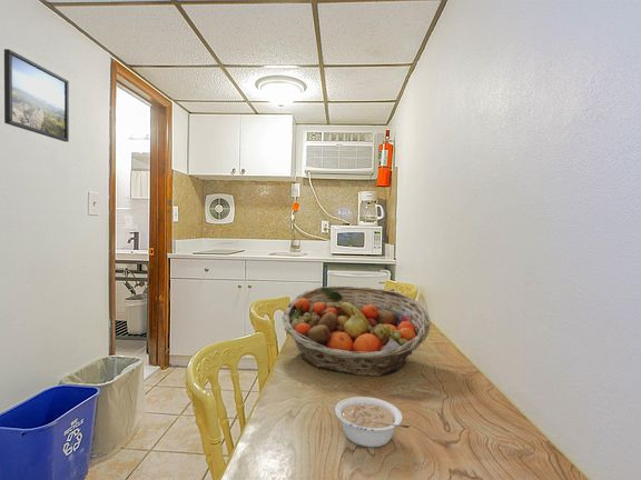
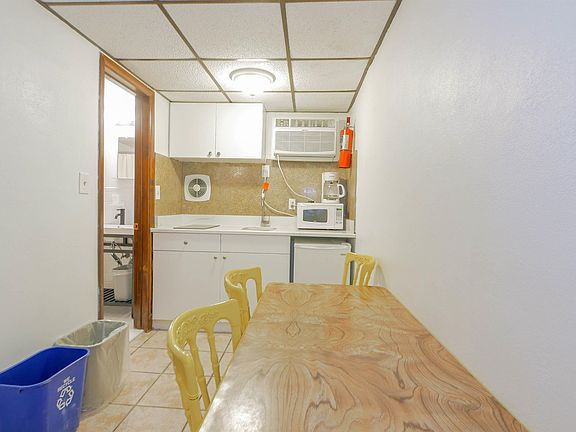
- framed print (39, 100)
- legume (371, 421)
- fruit basket (353, 326)
